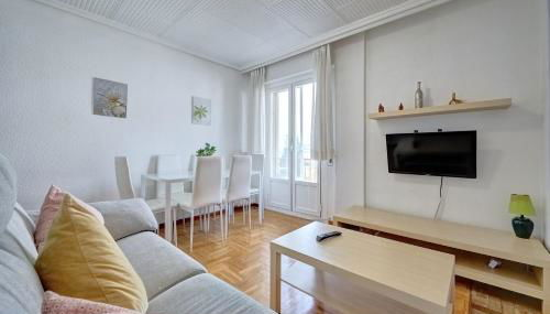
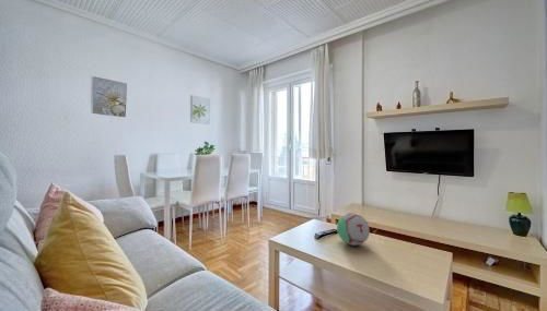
+ decorative ball (352, 228)
